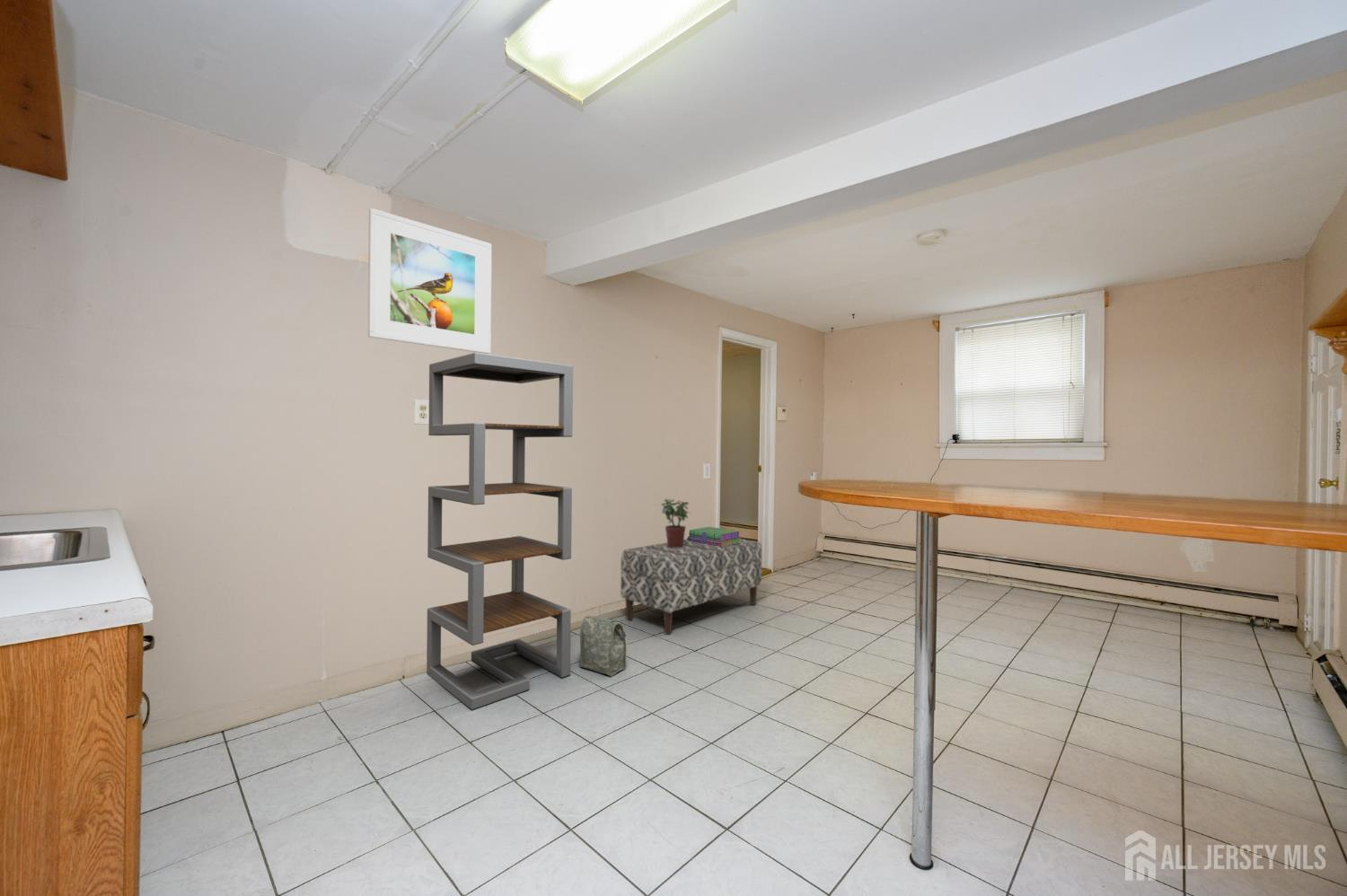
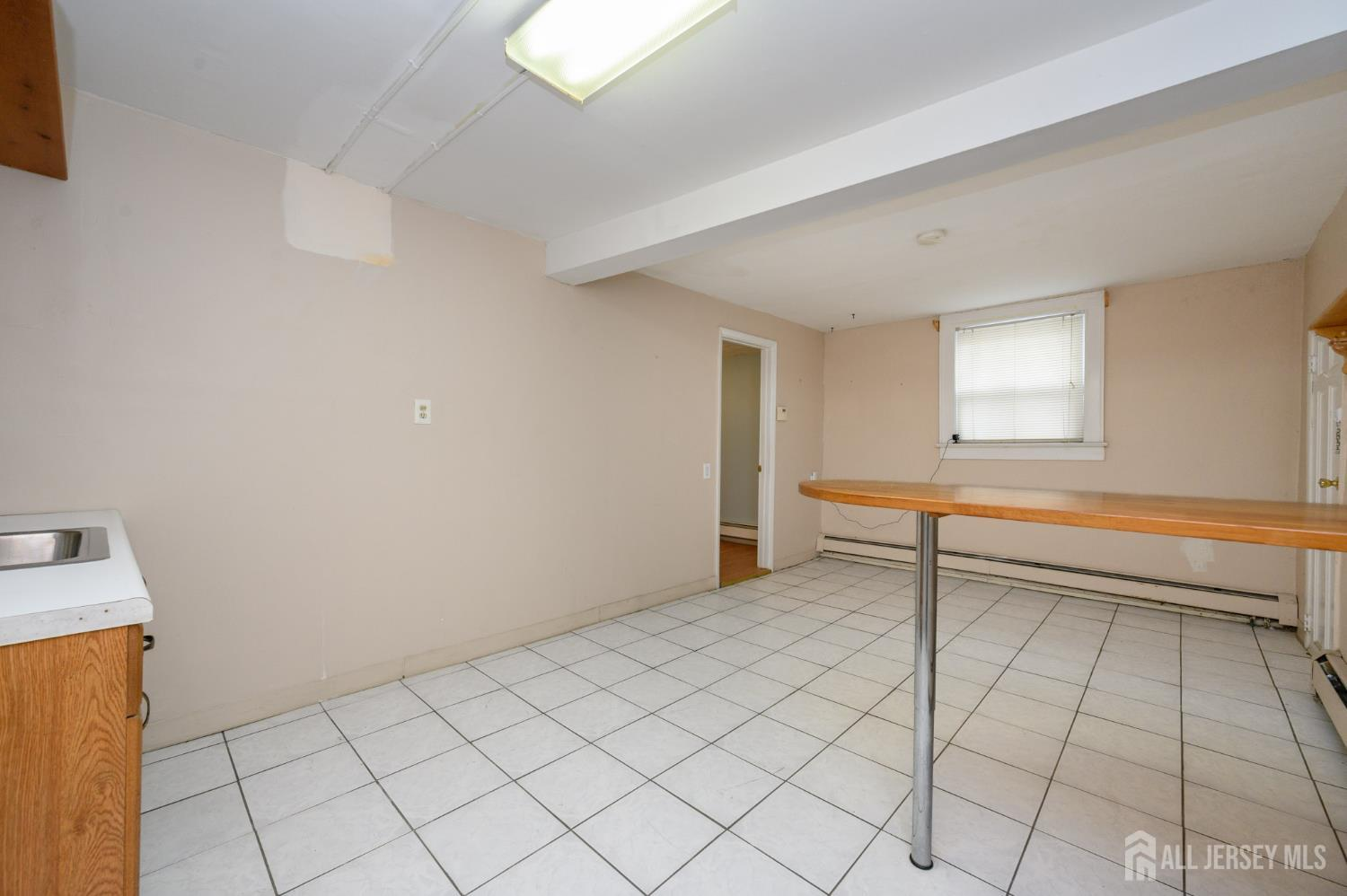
- potted plant (673, 521)
- bag (603, 642)
- stack of books (714, 535)
- bench (694, 578)
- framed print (434, 286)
- shelving unit (504, 538)
